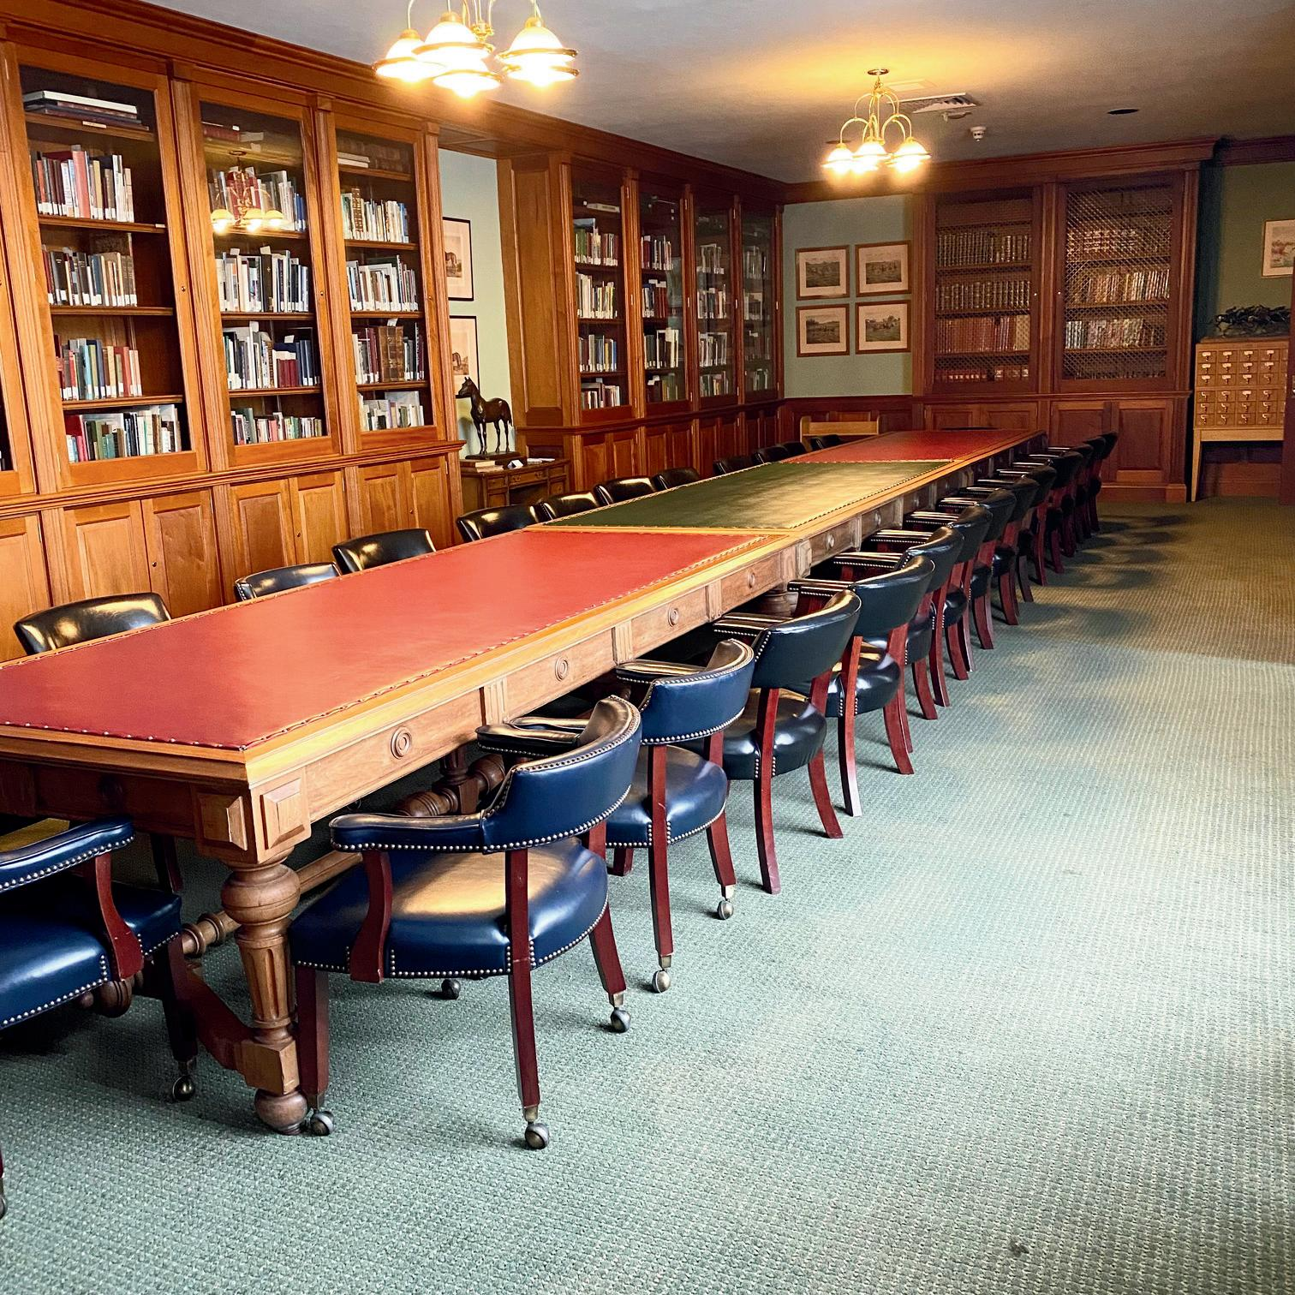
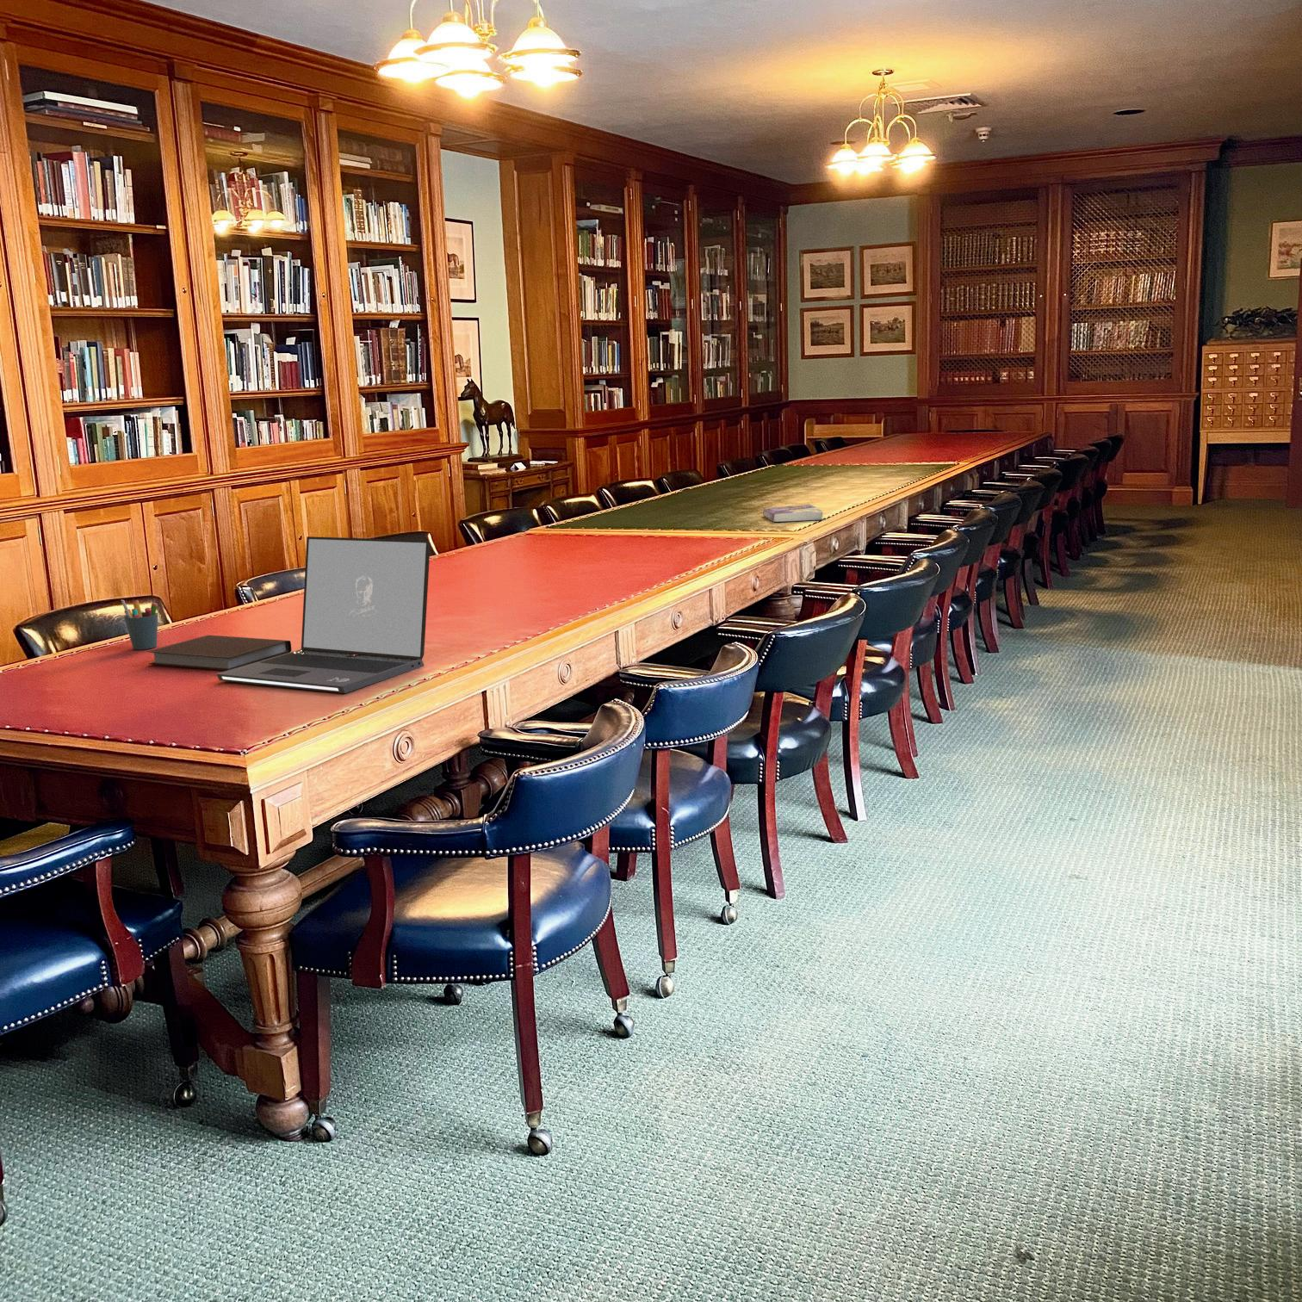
+ book (792, 513)
+ notebook (219, 651)
+ laptop (324, 609)
+ pen holder (141, 621)
